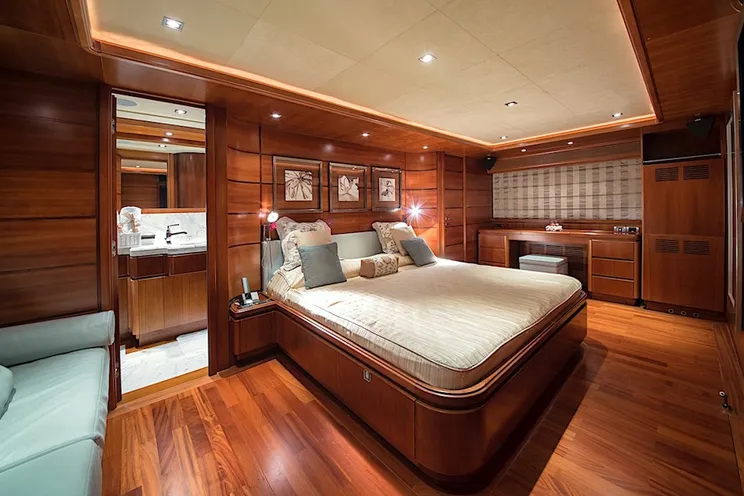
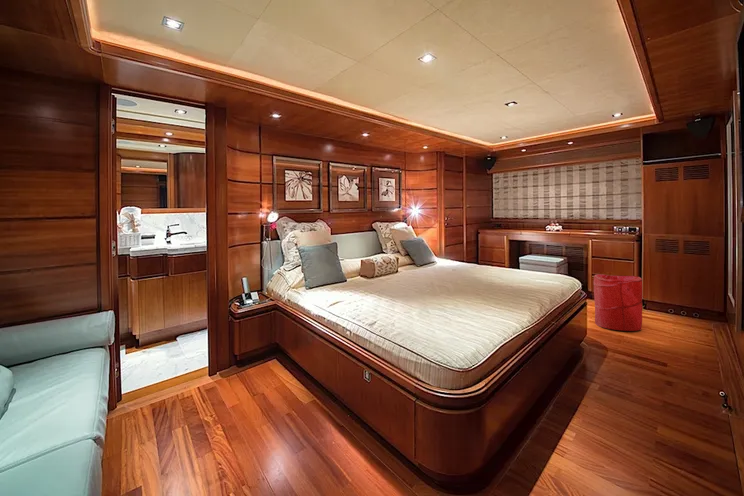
+ laundry hamper (617, 300)
